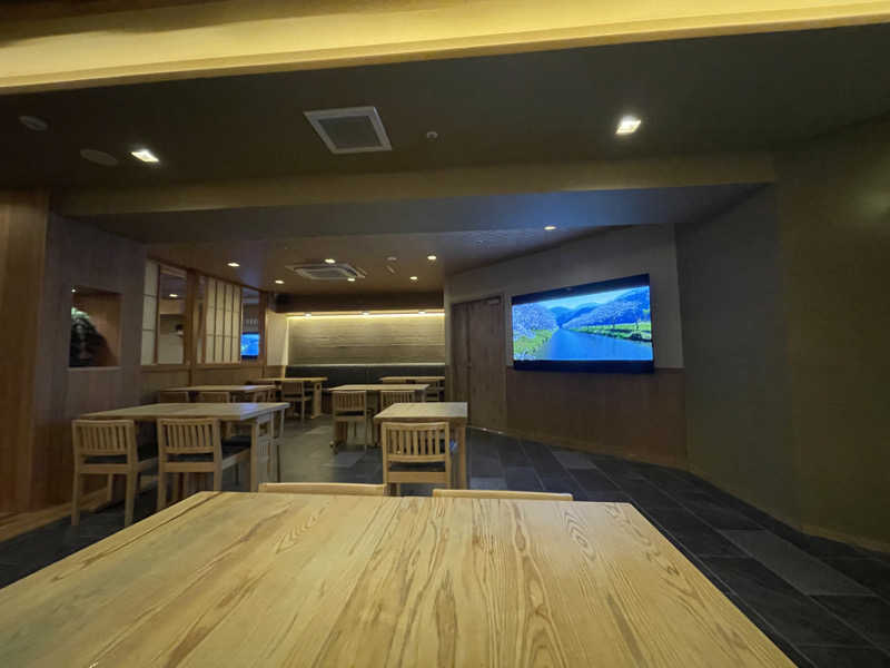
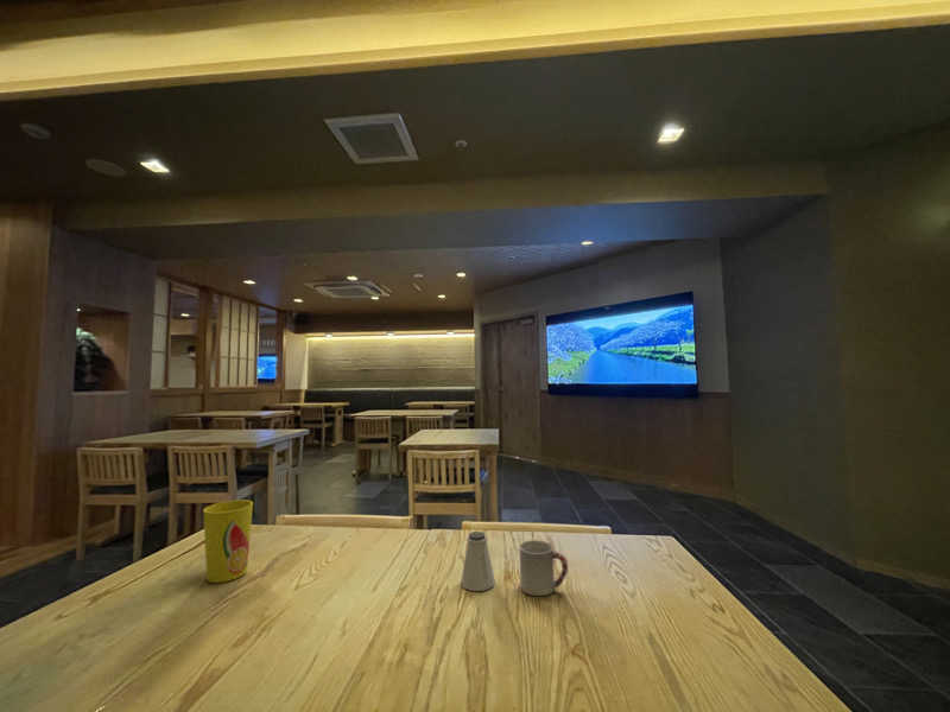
+ cup (228, 540)
+ cup (543, 567)
+ saltshaker (477, 558)
